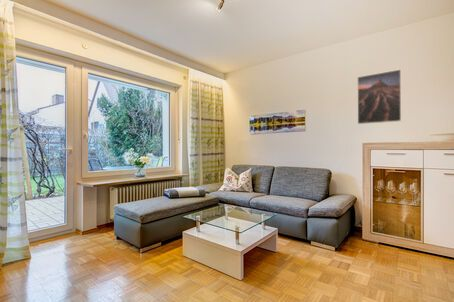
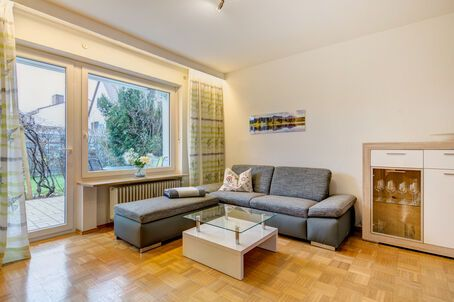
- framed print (378, 98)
